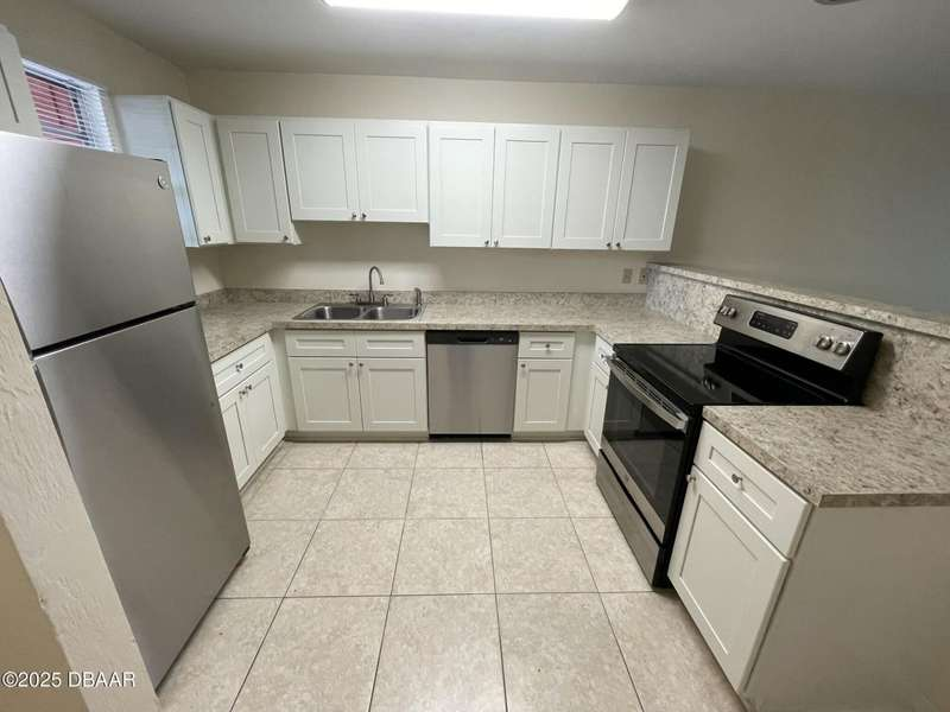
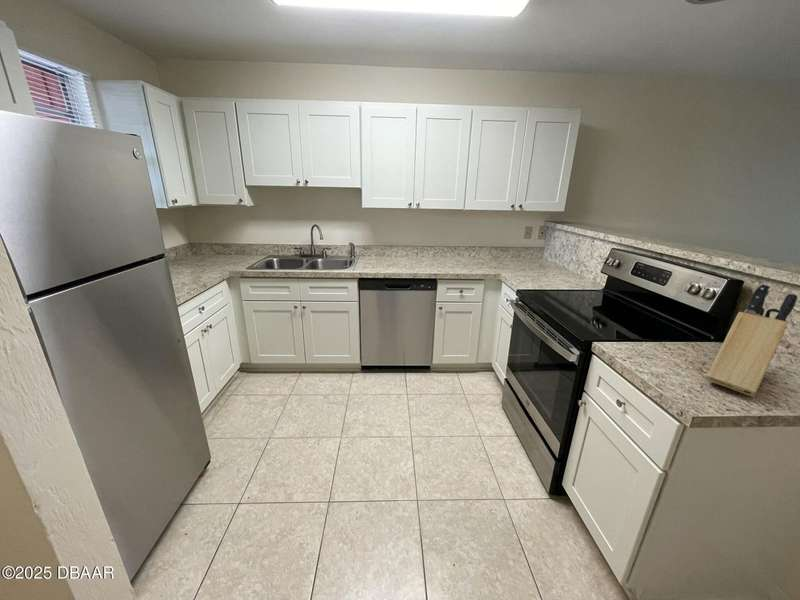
+ knife block (754, 334)
